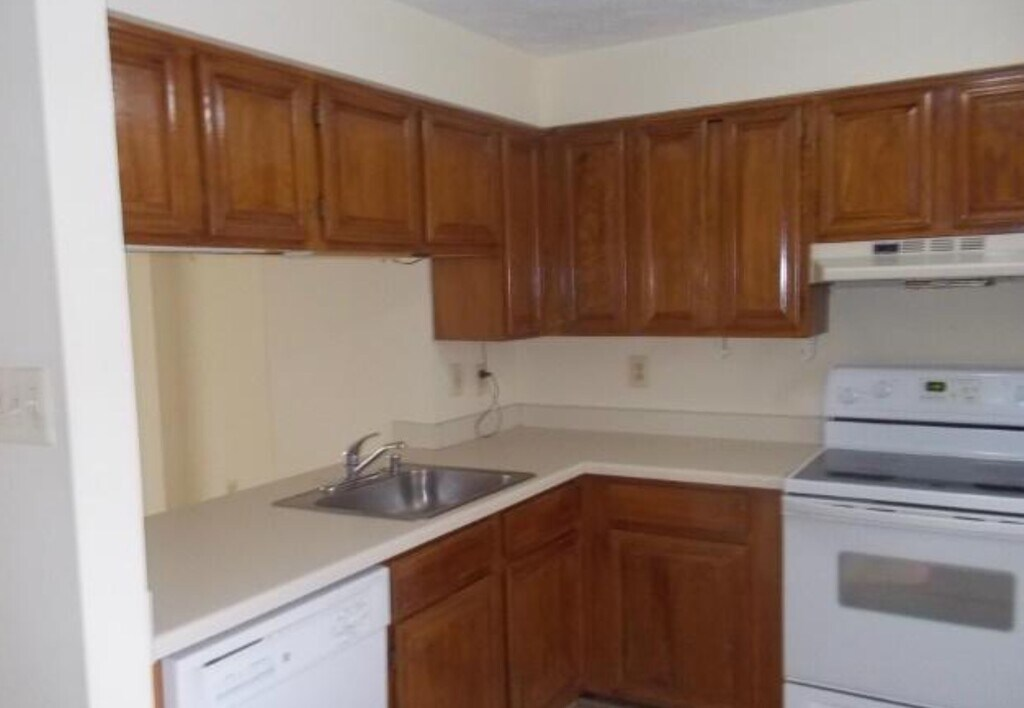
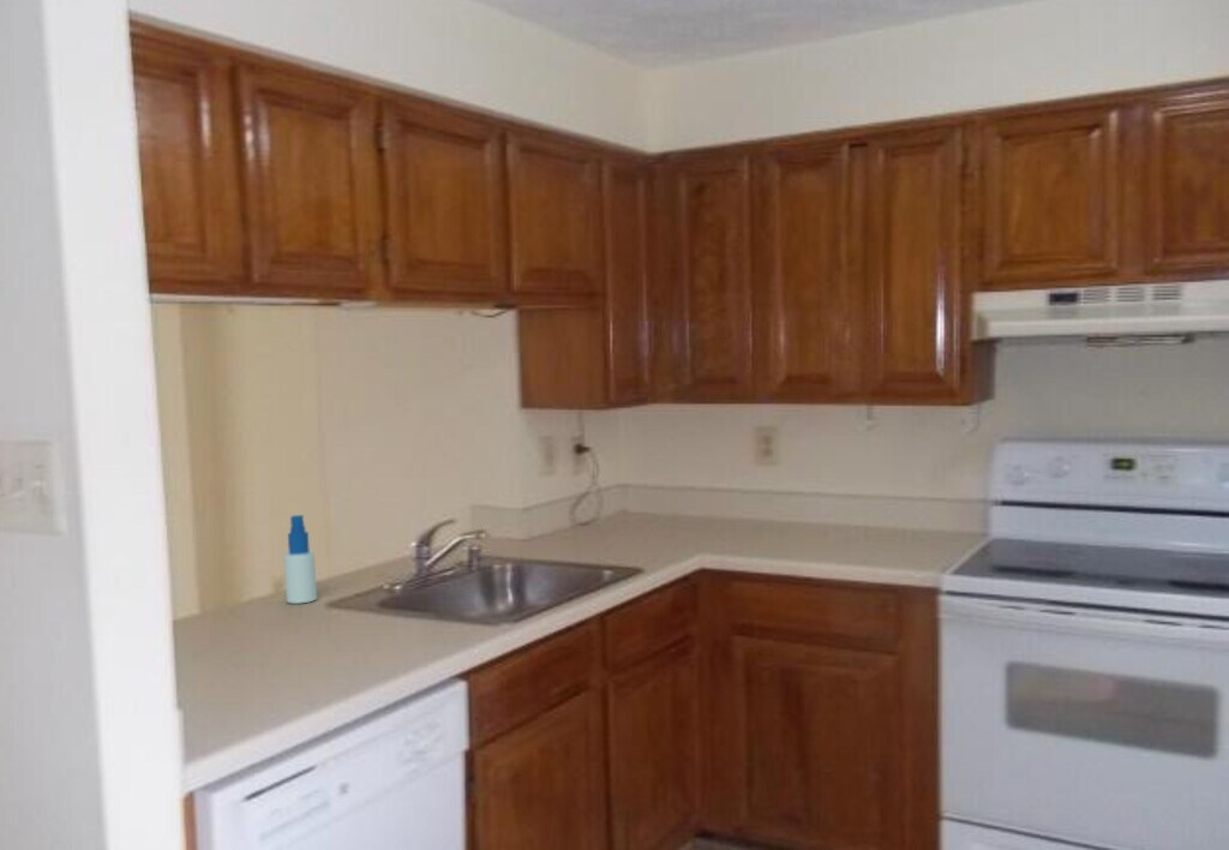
+ spray bottle (299, 557)
